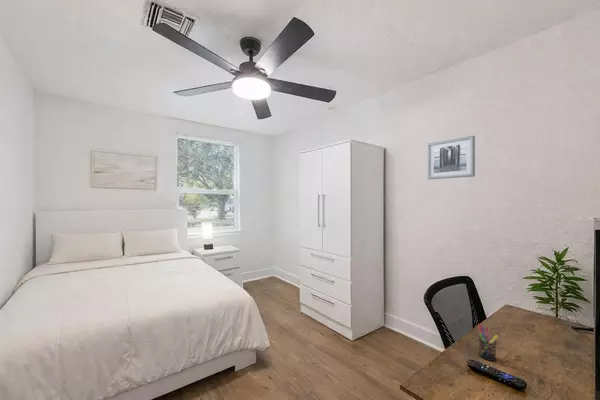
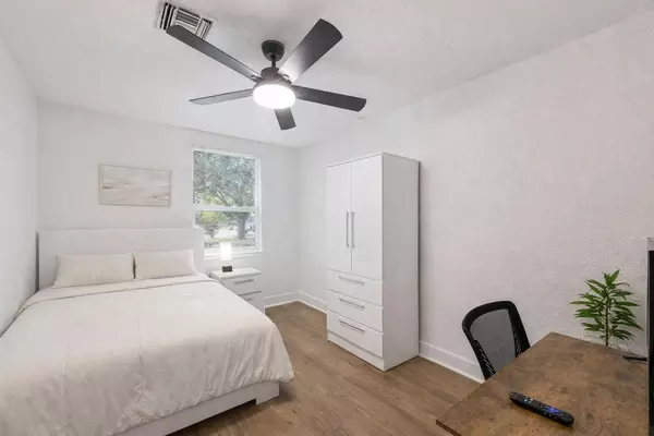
- pen holder (485, 342)
- wall art (449, 159)
